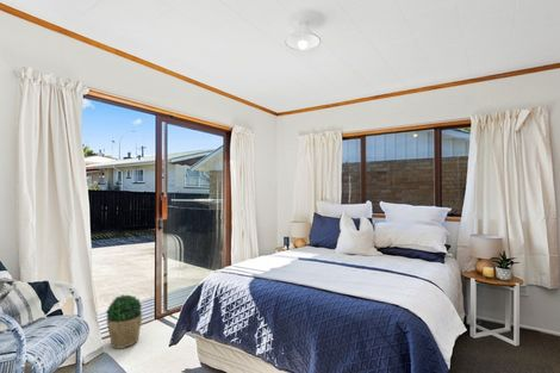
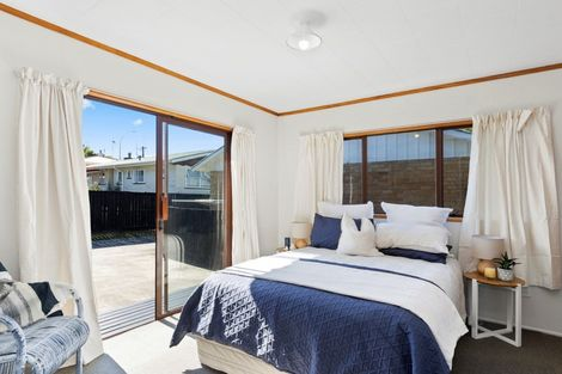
- potted plant (124, 318)
